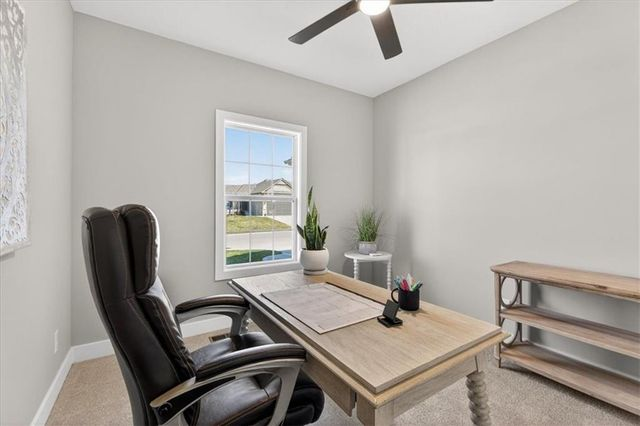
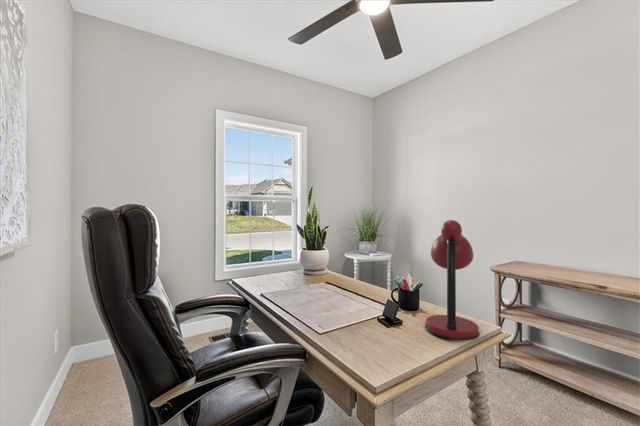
+ desk lamp (451, 272)
